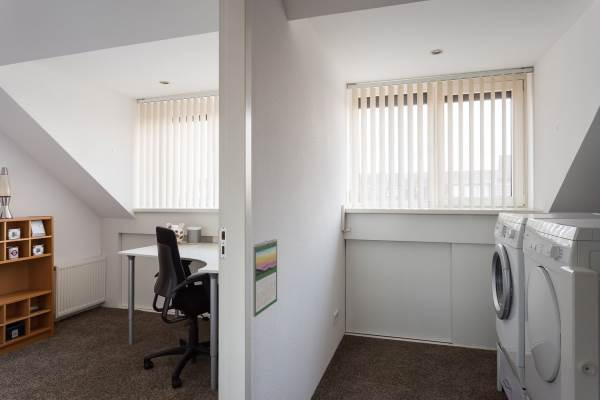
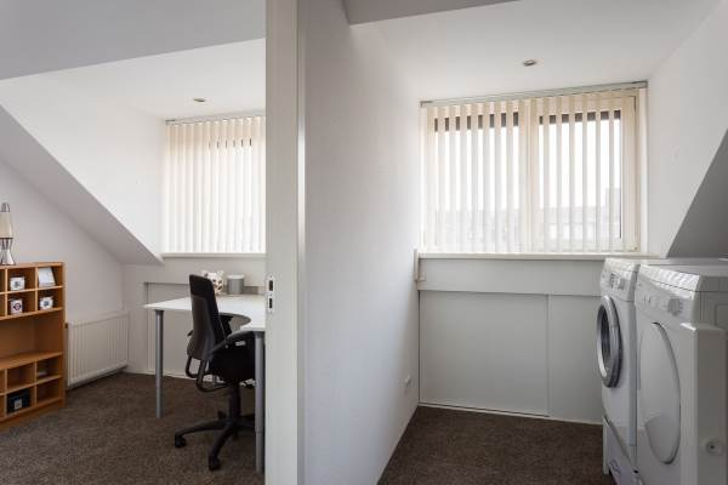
- calendar (266, 274)
